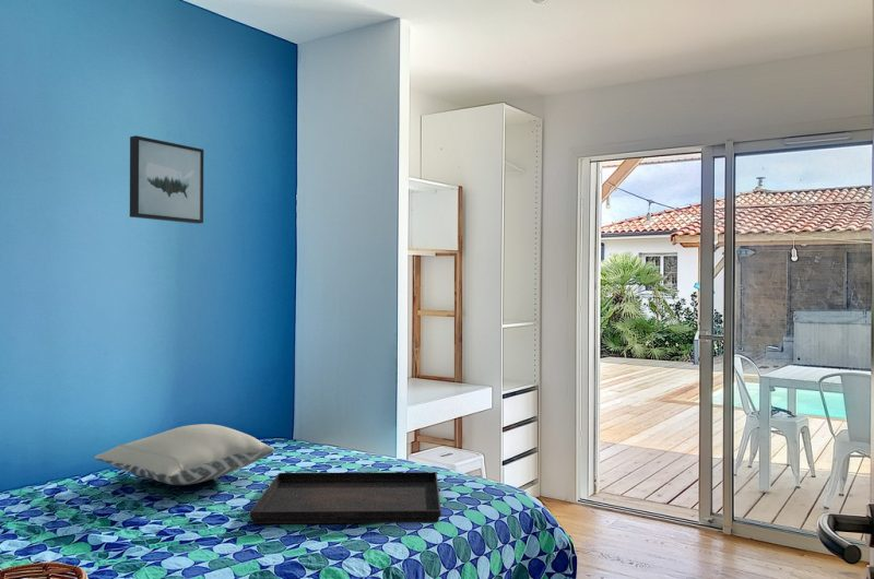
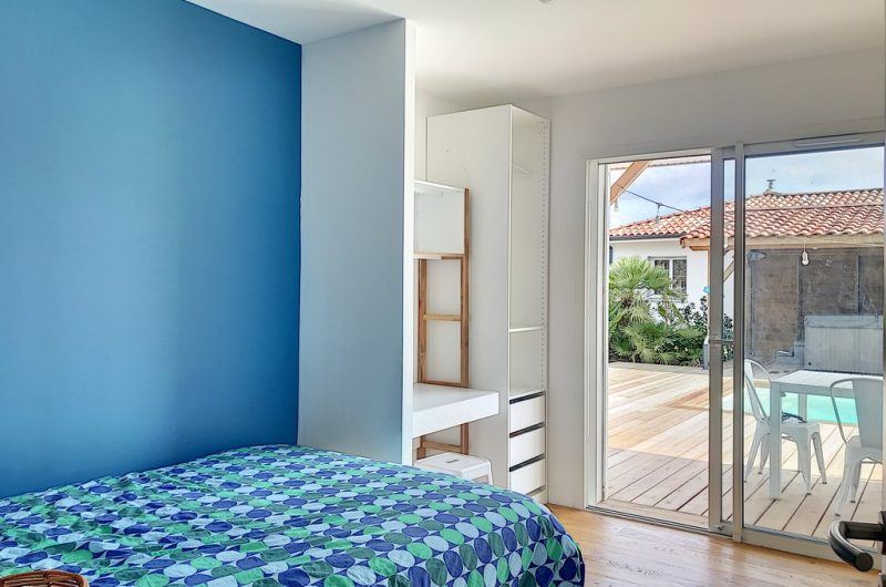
- pillow (186, 454)
- serving tray (352, 495)
- wall art (167, 181)
